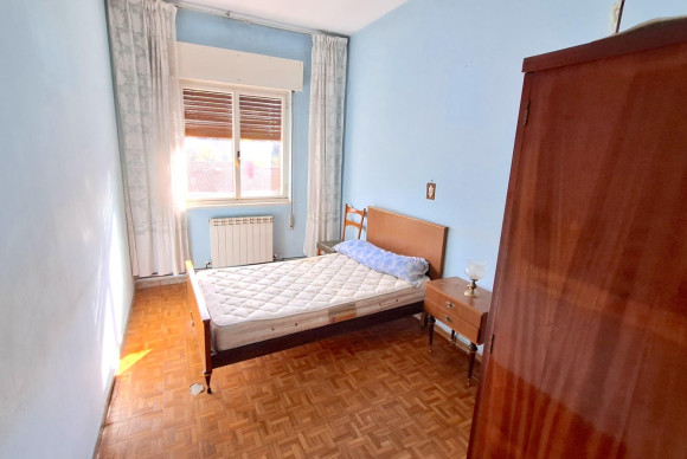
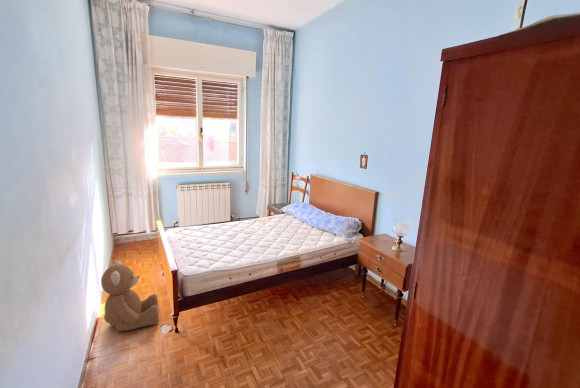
+ teddy bear (130, 293)
